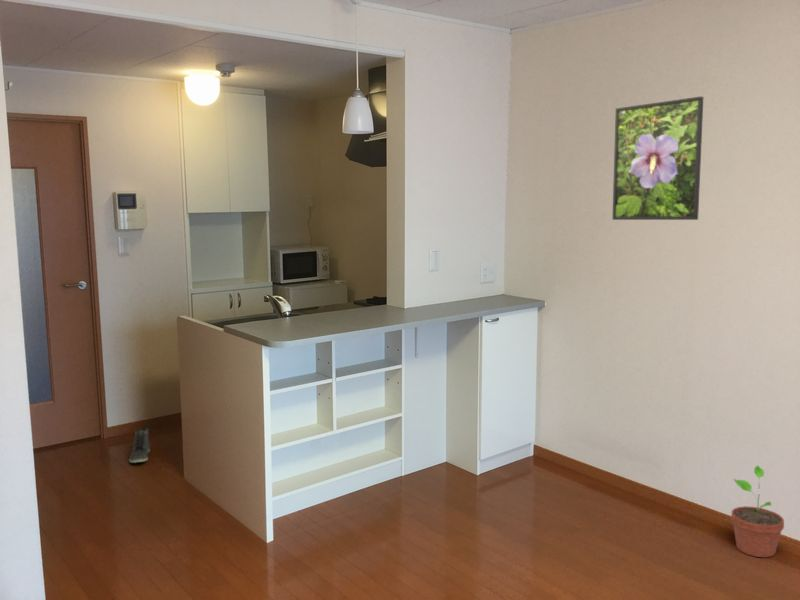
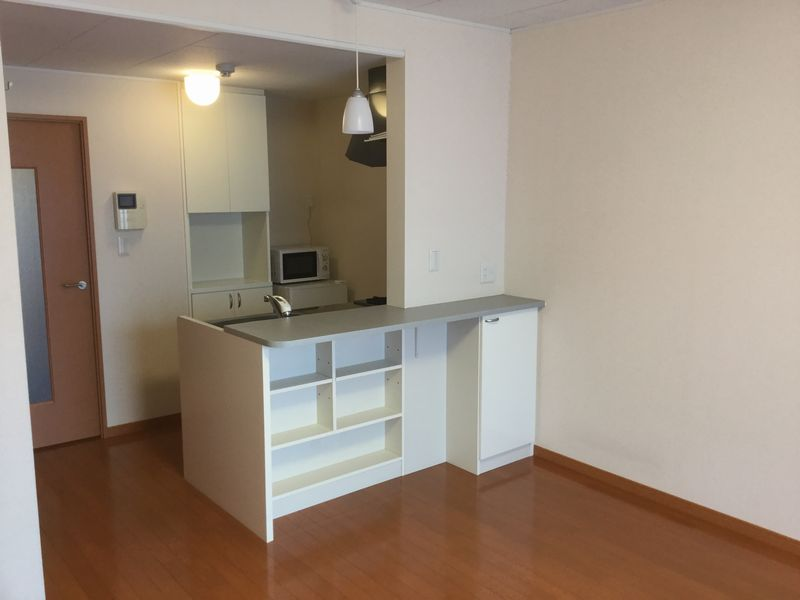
- sneaker (138, 445)
- potted plant (757, 510)
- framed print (655, 161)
